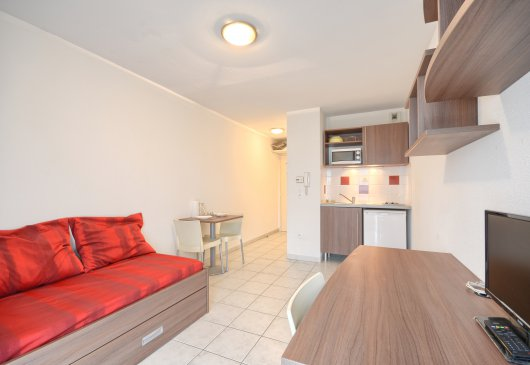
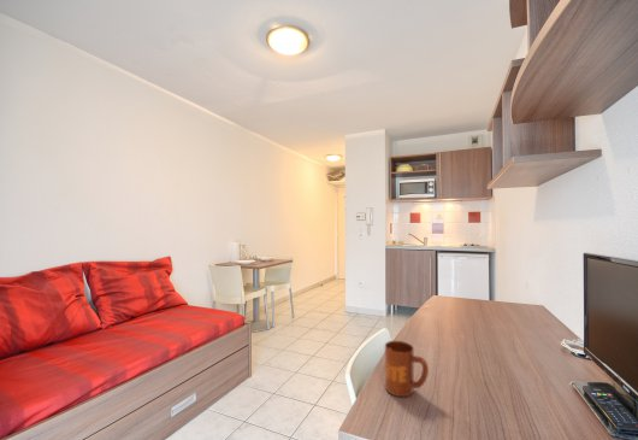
+ mug (406, 369)
